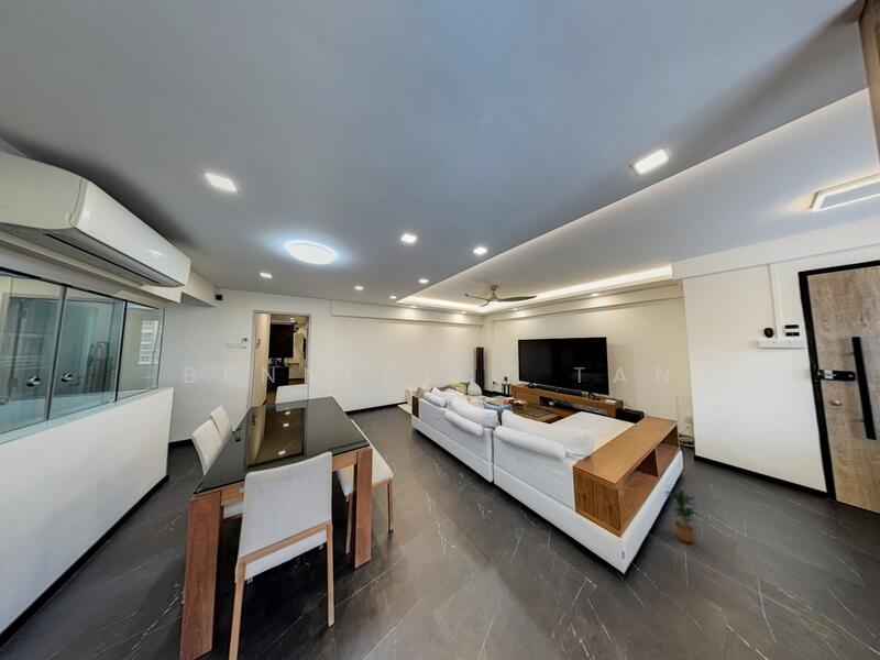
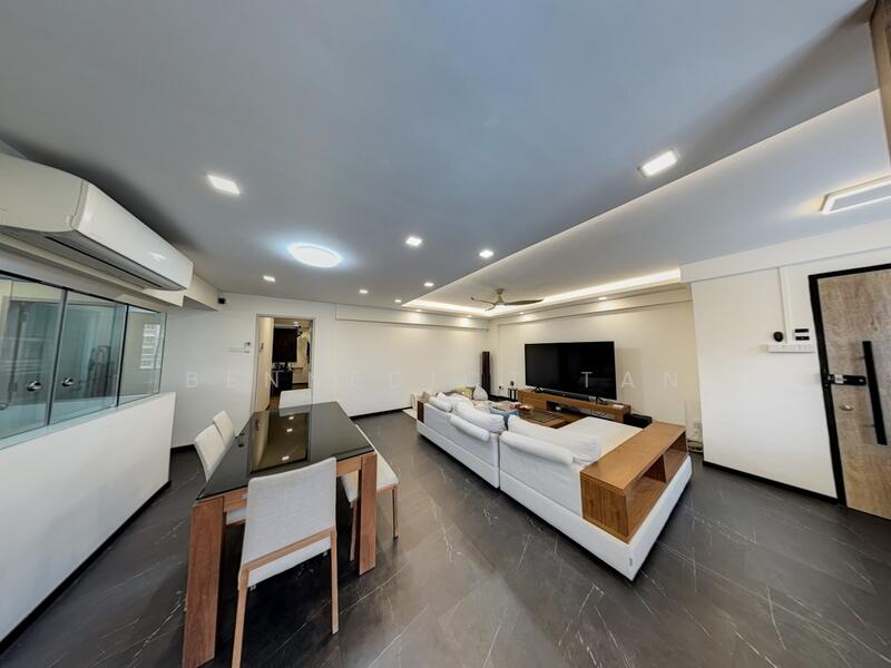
- potted plant (680, 510)
